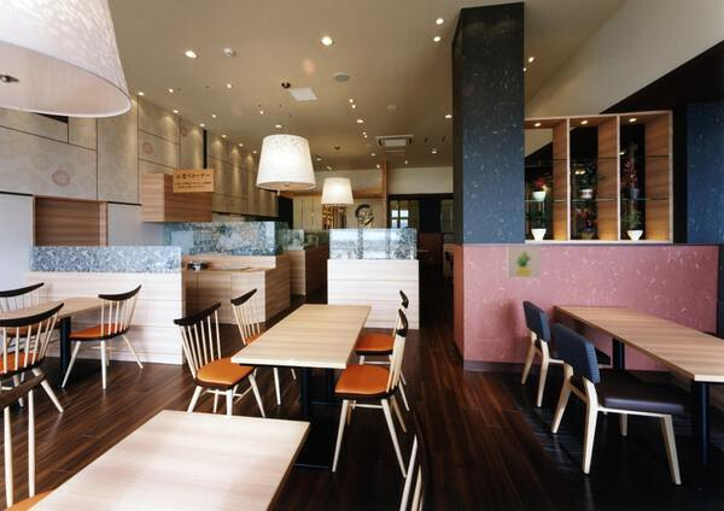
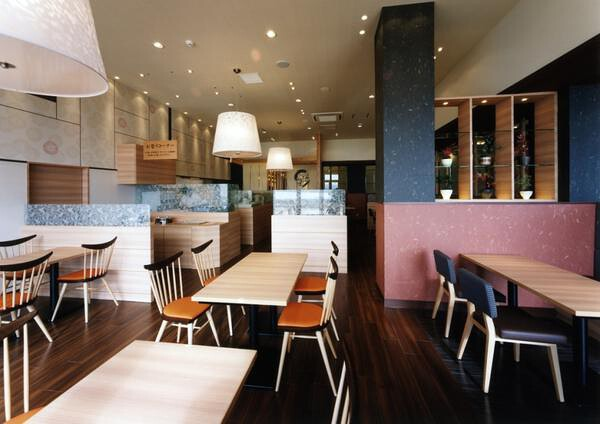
- wall art (522, 262)
